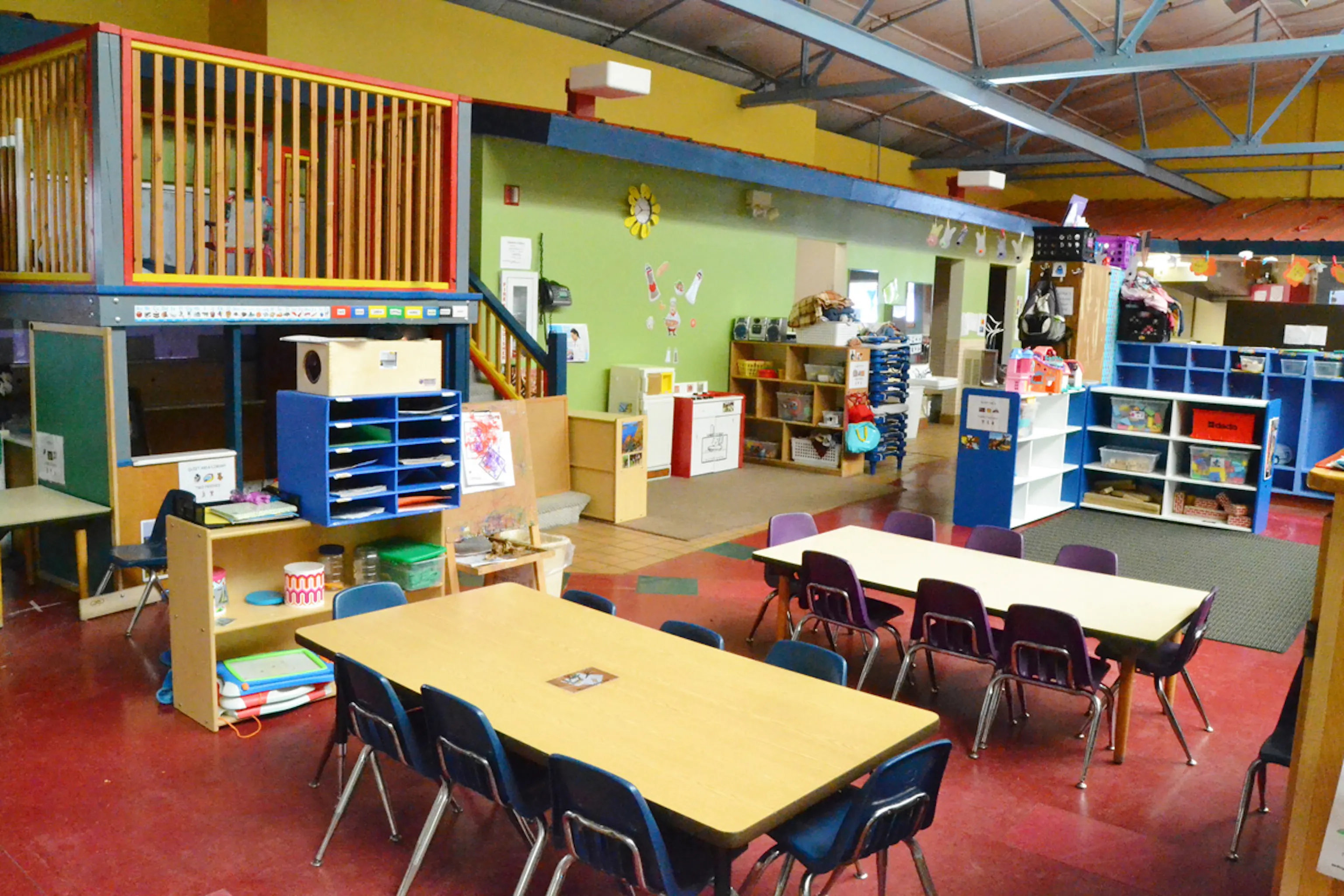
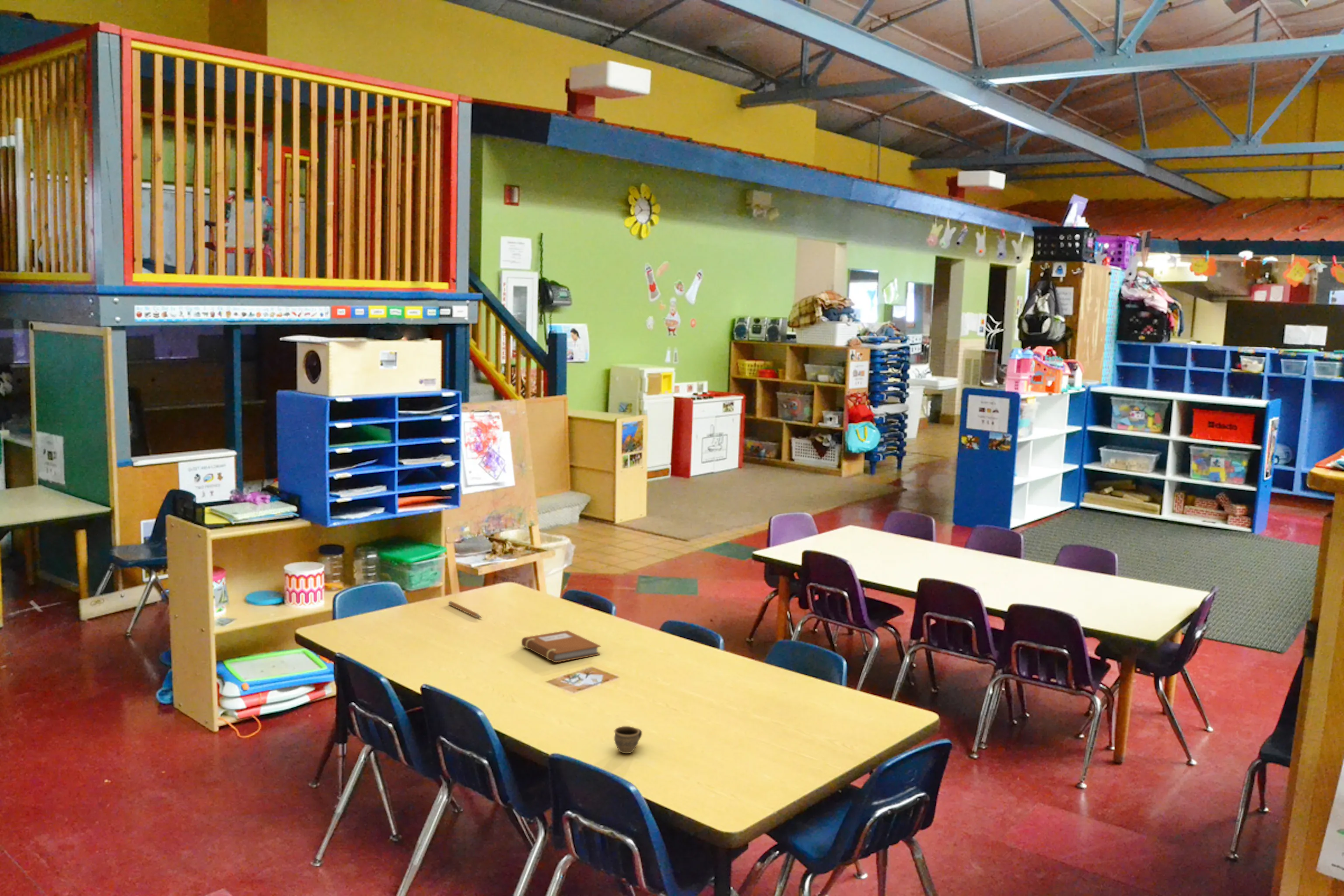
+ notebook (559, 645)
+ cup (630, 739)
+ pencil (466, 610)
